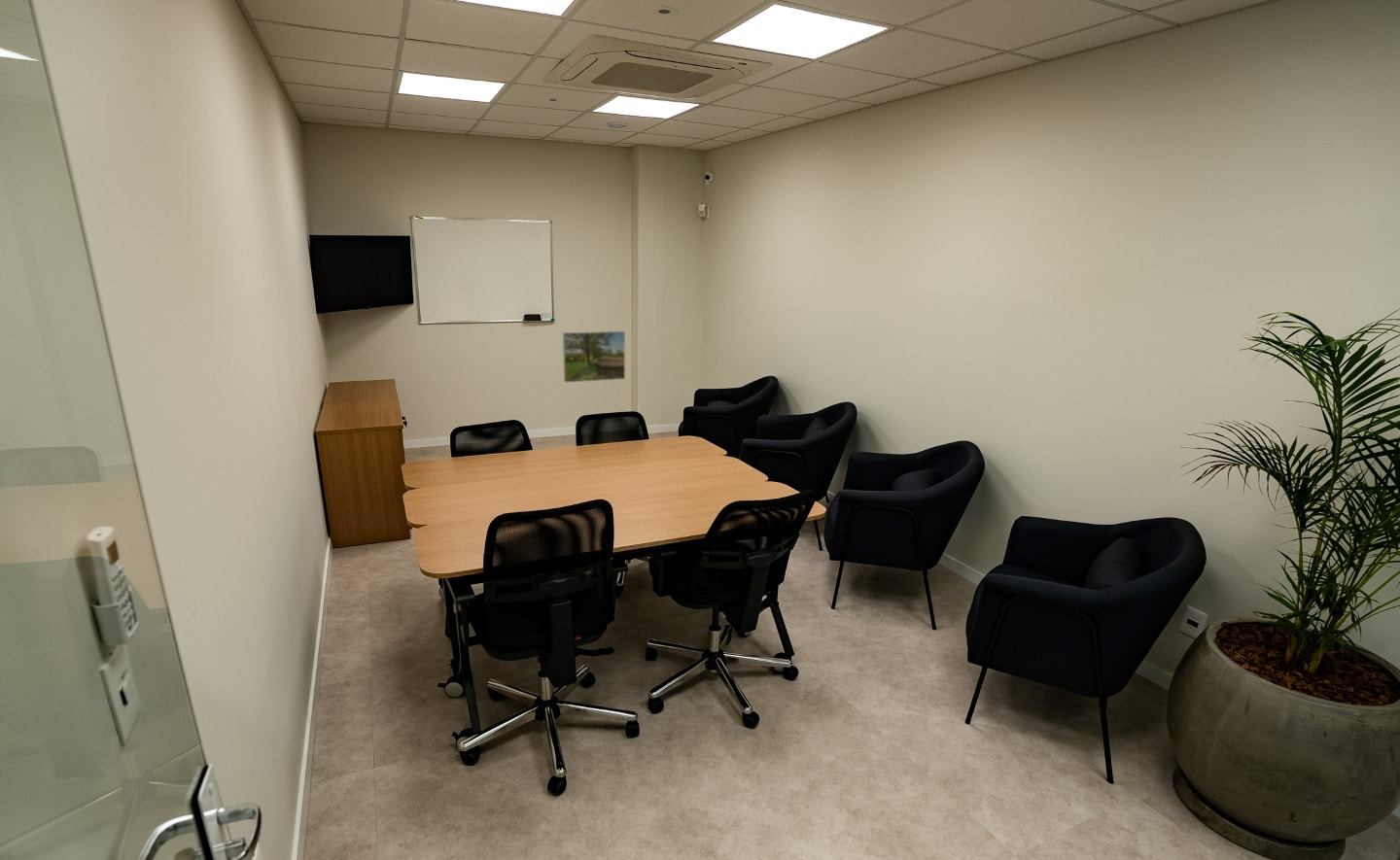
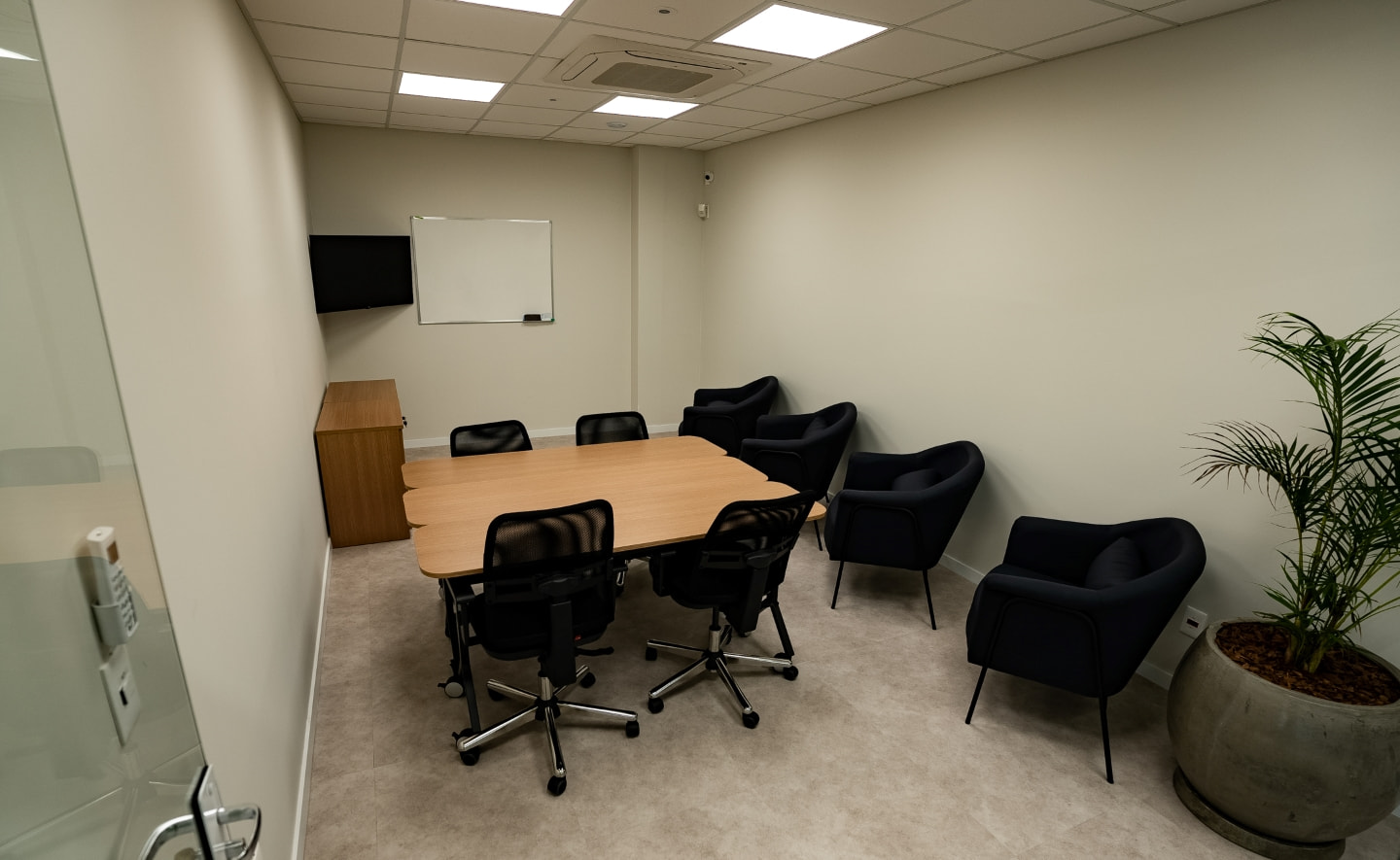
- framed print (594, 356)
